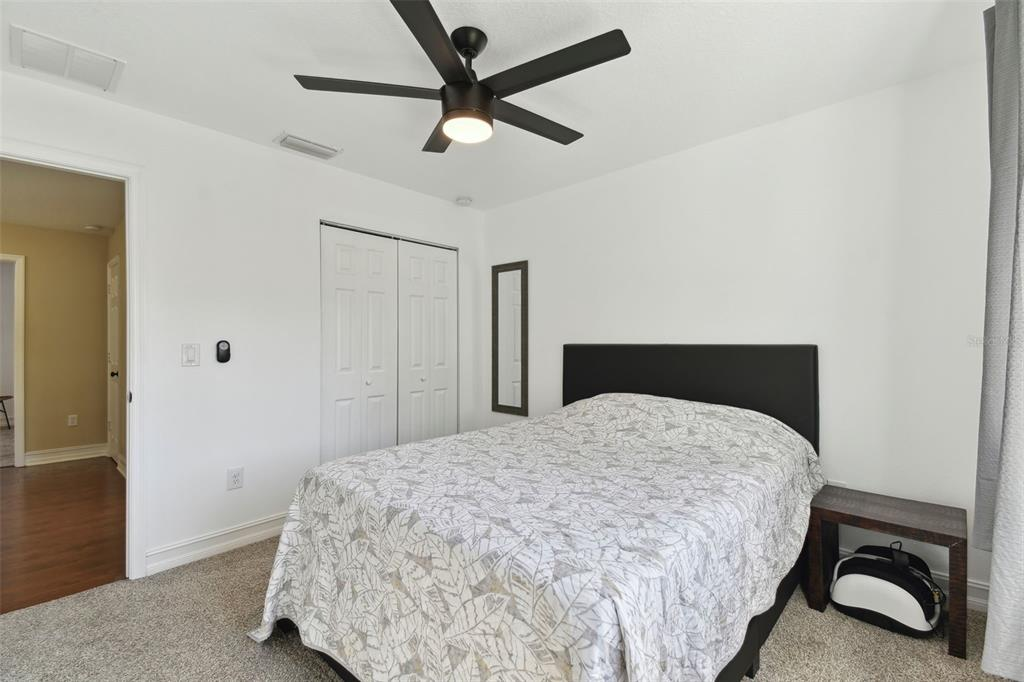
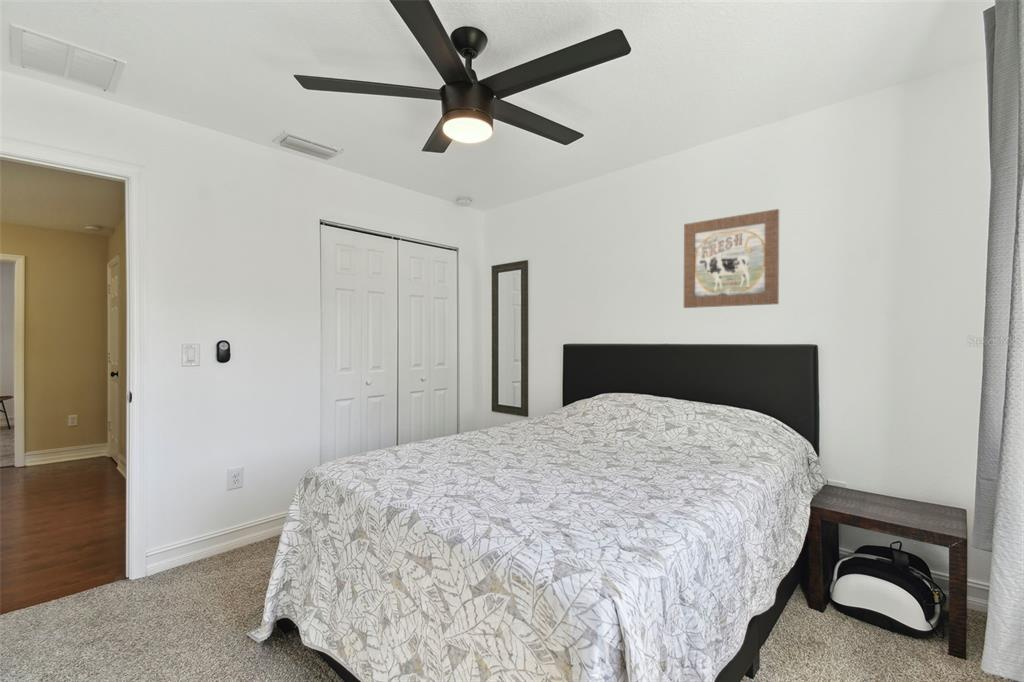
+ wall art (728, 261)
